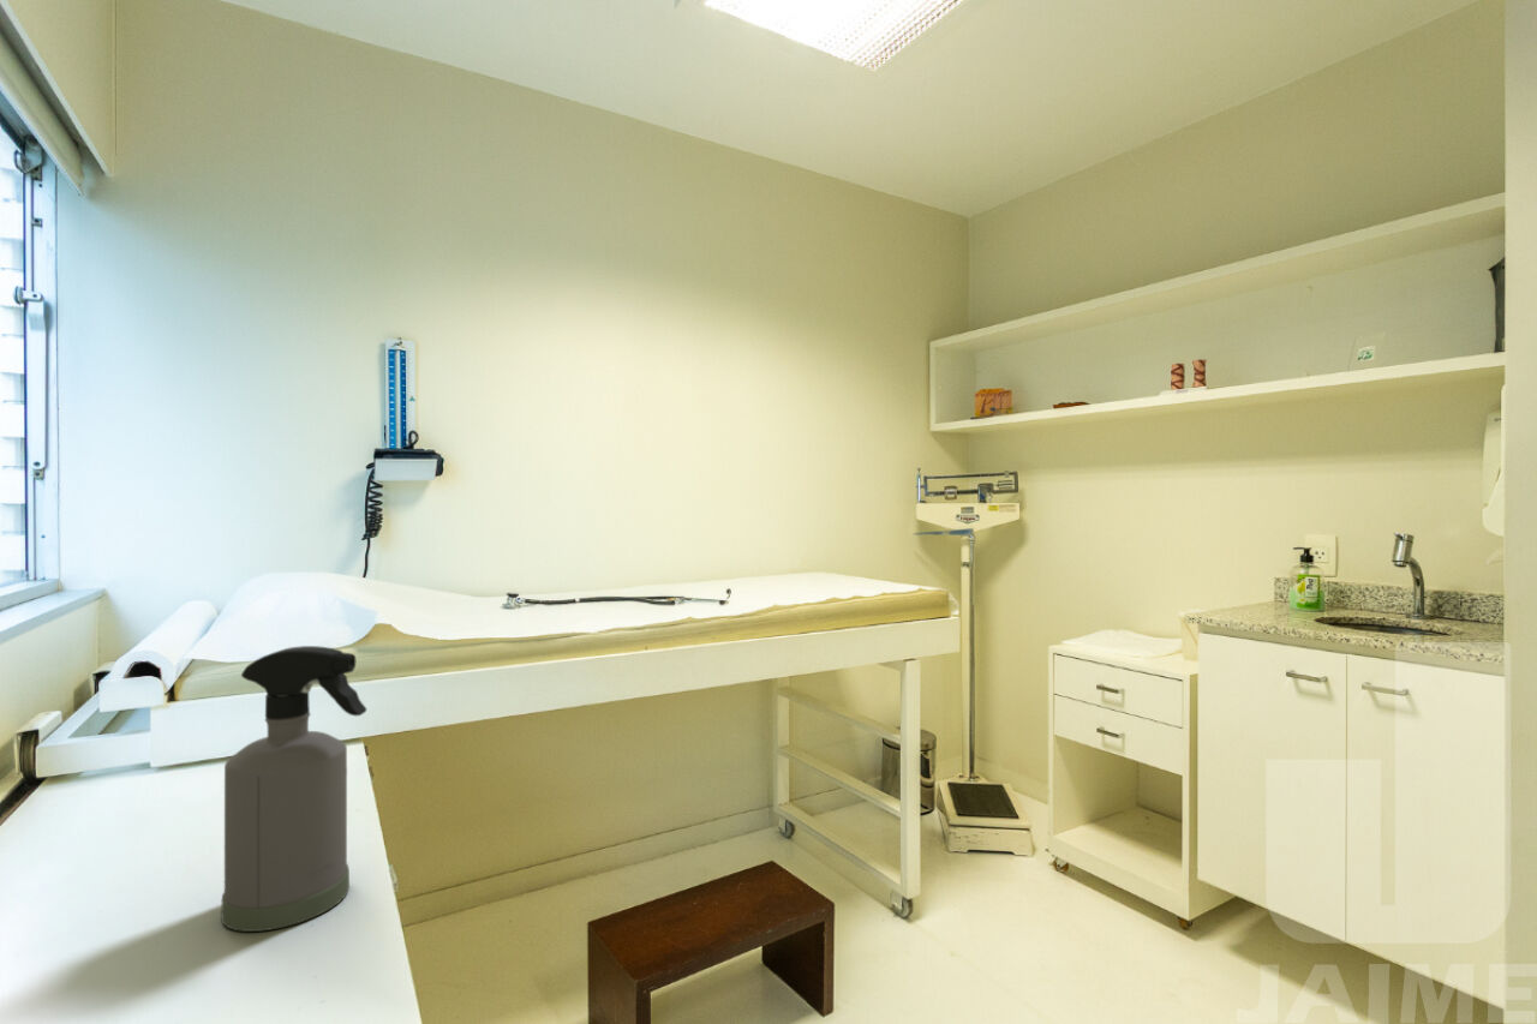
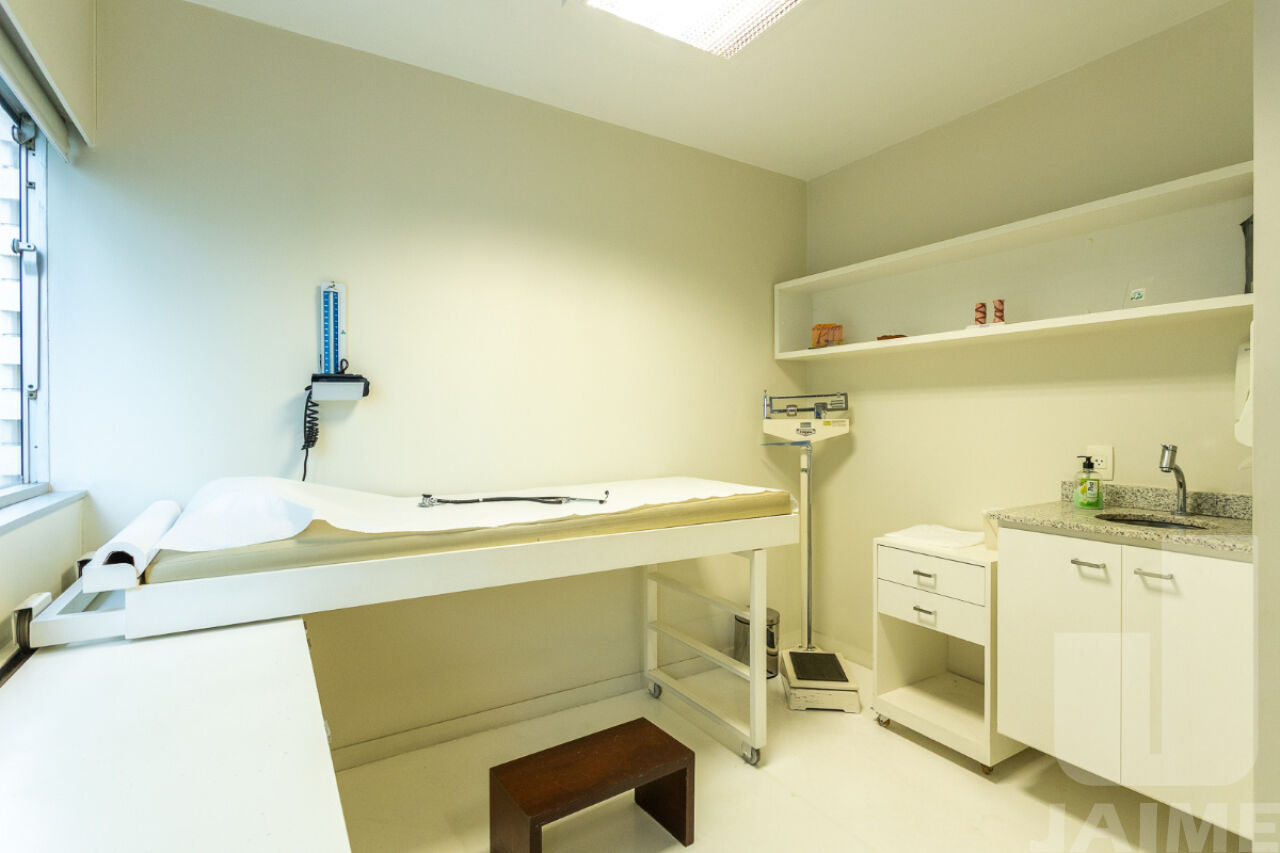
- spray bottle (297, 773)
